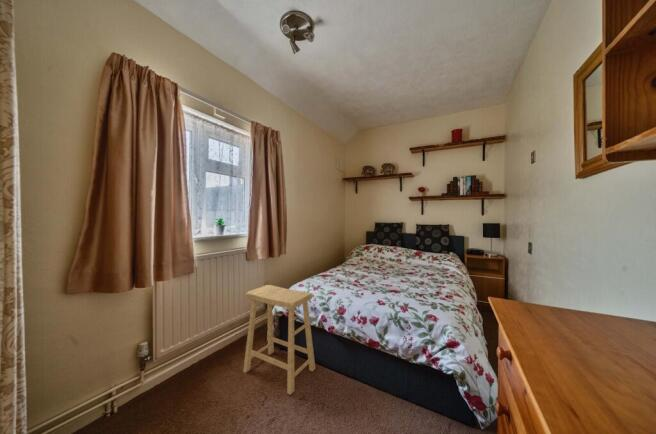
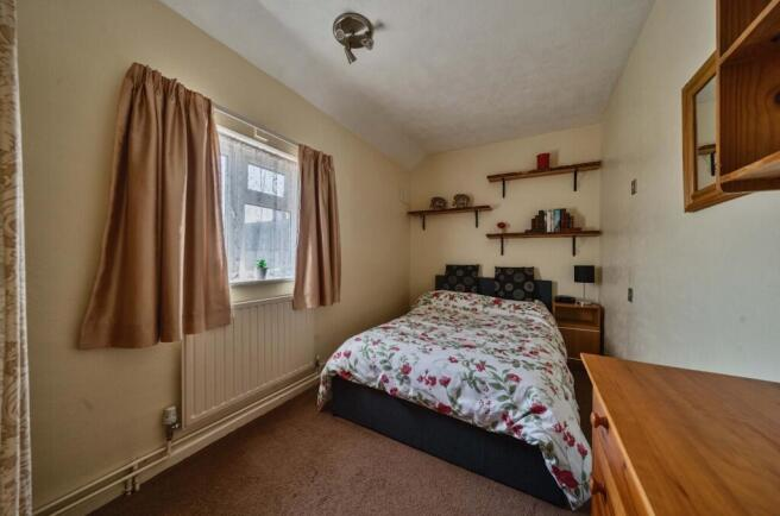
- stool (272, 331)
